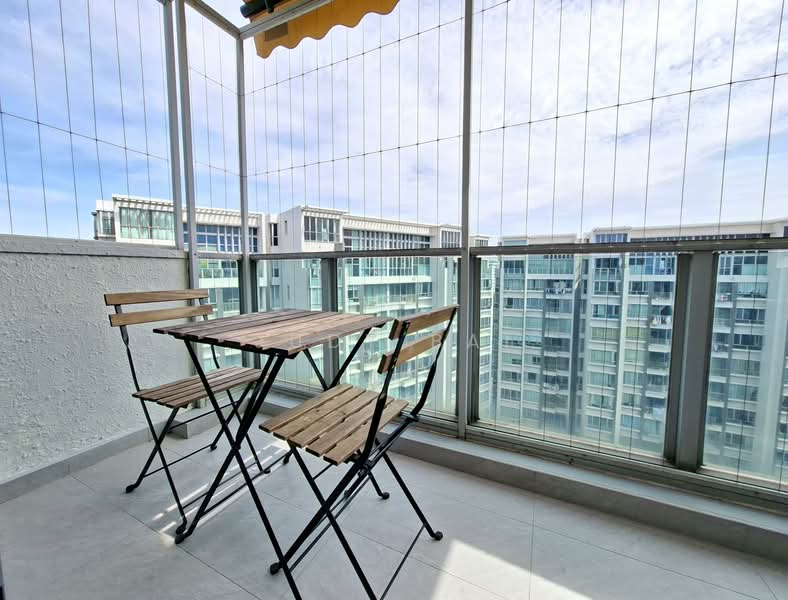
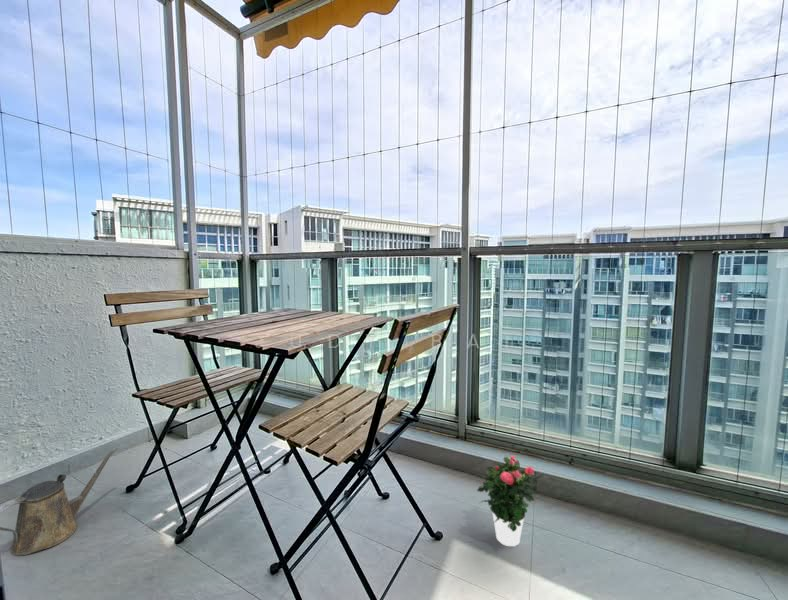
+ potted flower (509, 500)
+ watering can (63, 498)
